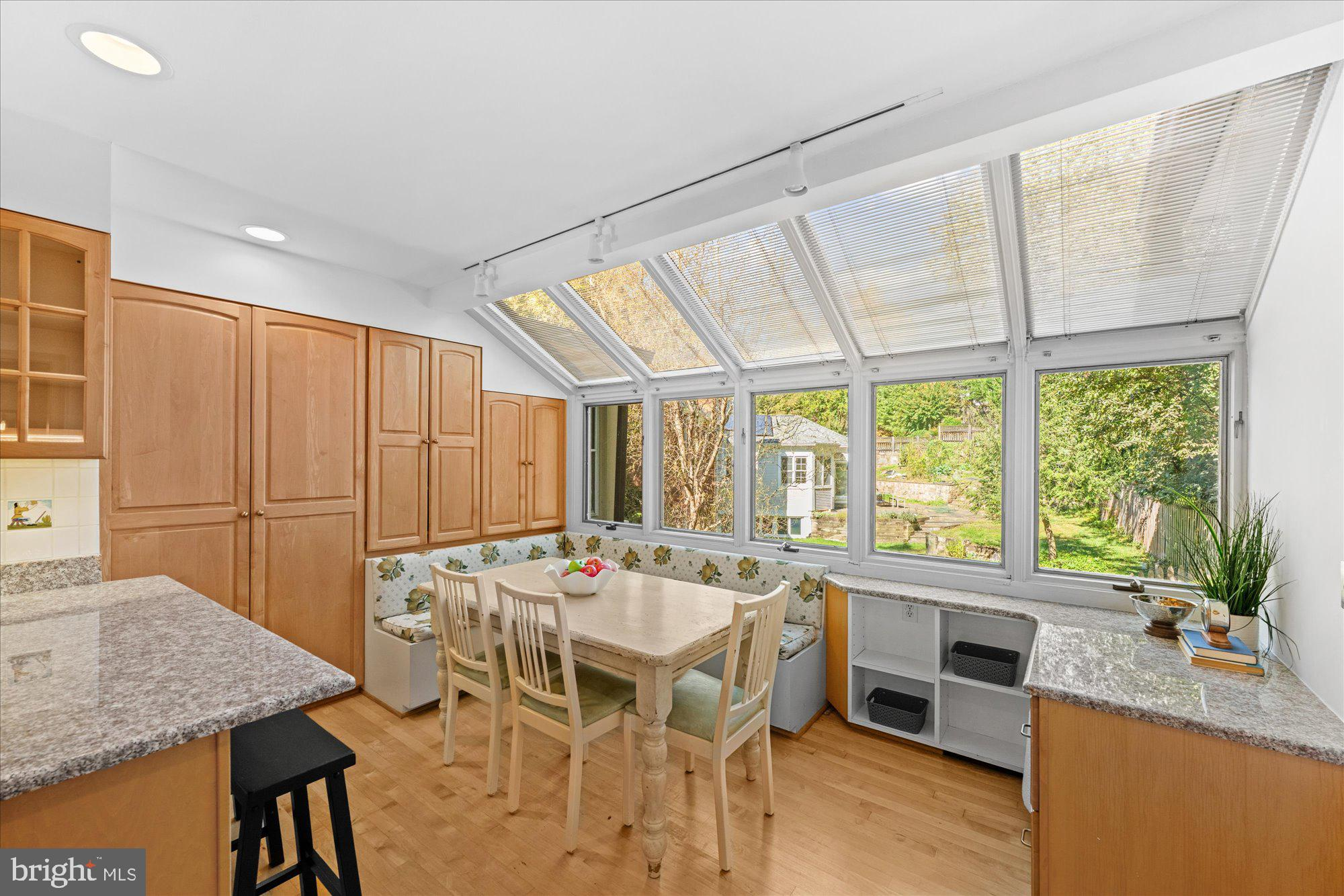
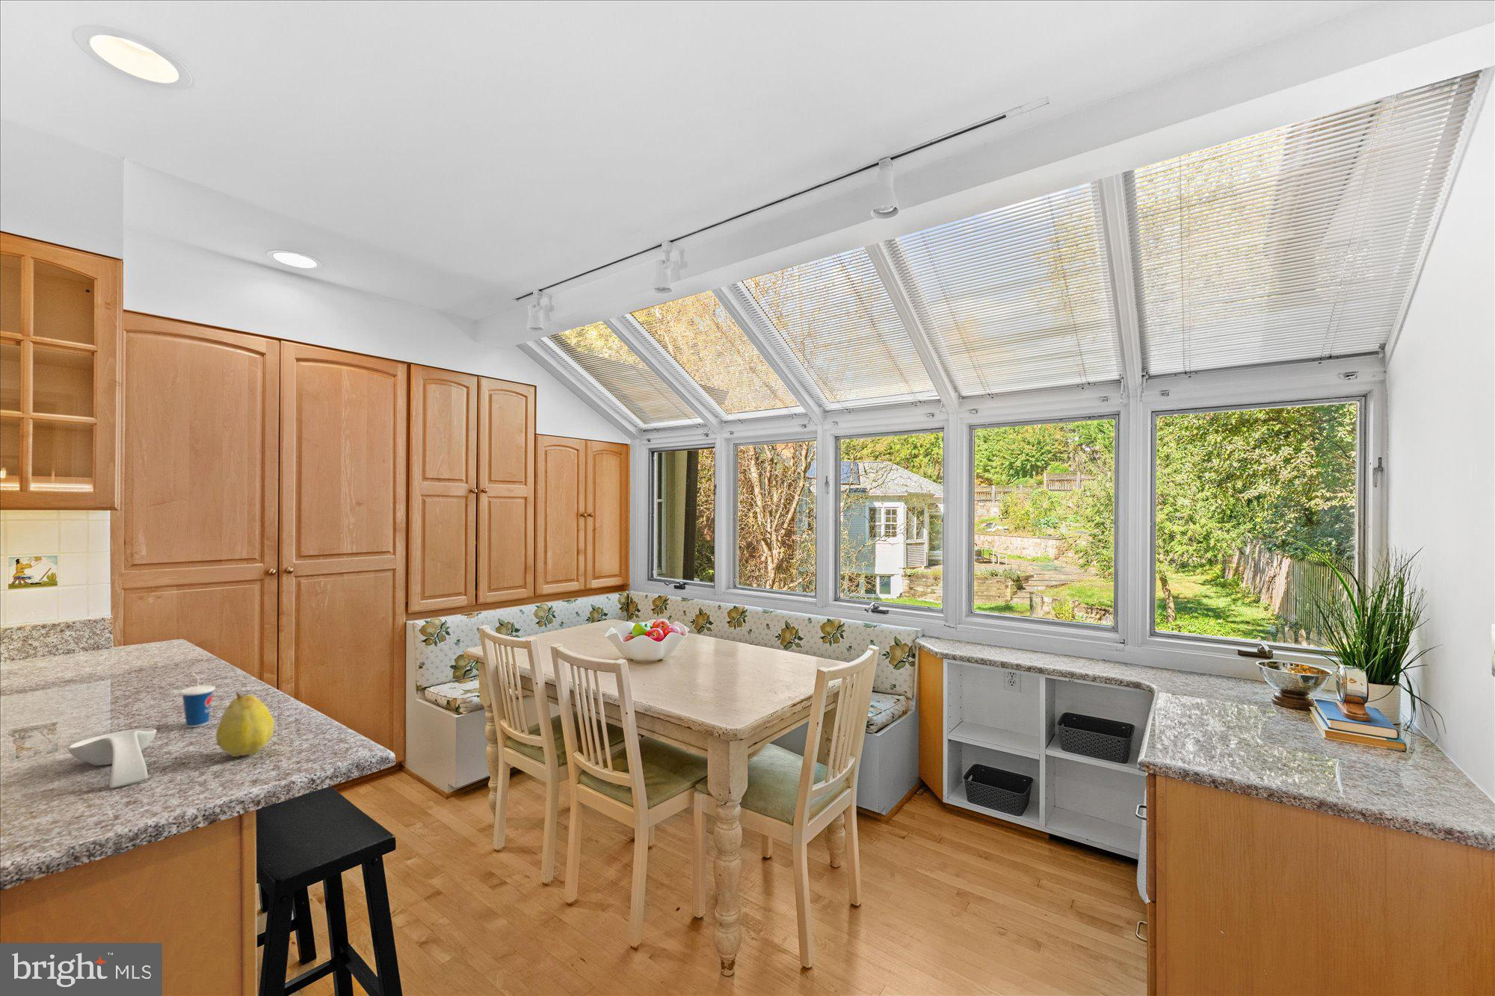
+ fruit (245, 721)
+ cup (197, 697)
+ spoon rest (119, 747)
